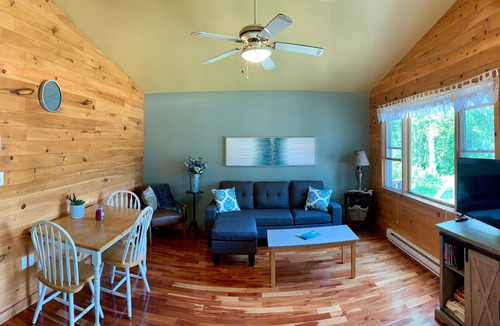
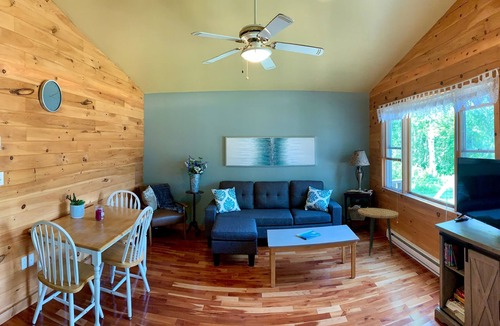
+ side table (373, 232)
